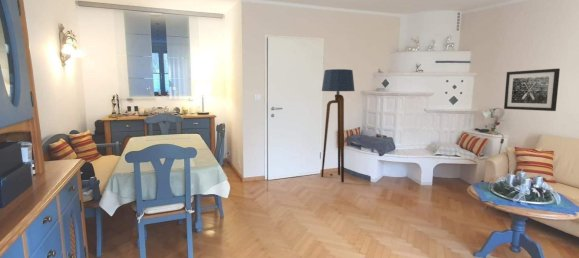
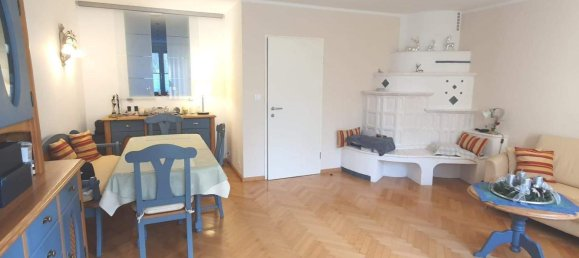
- floor lamp (338, 125)
- wall art (529, 90)
